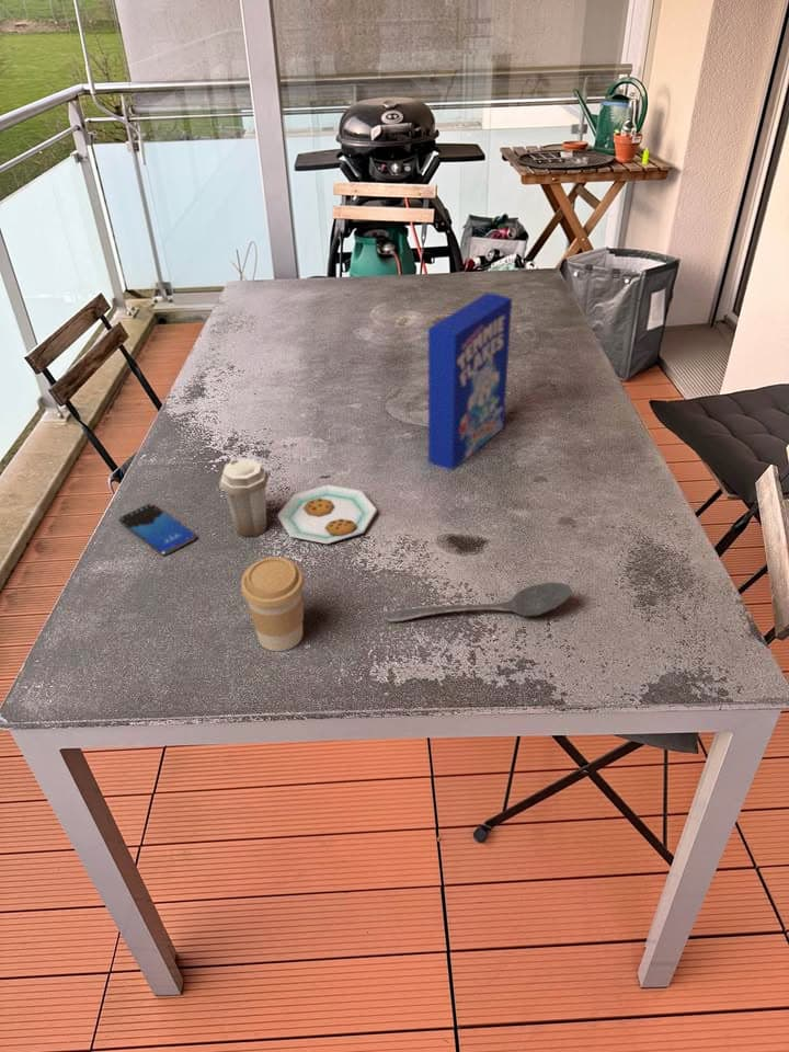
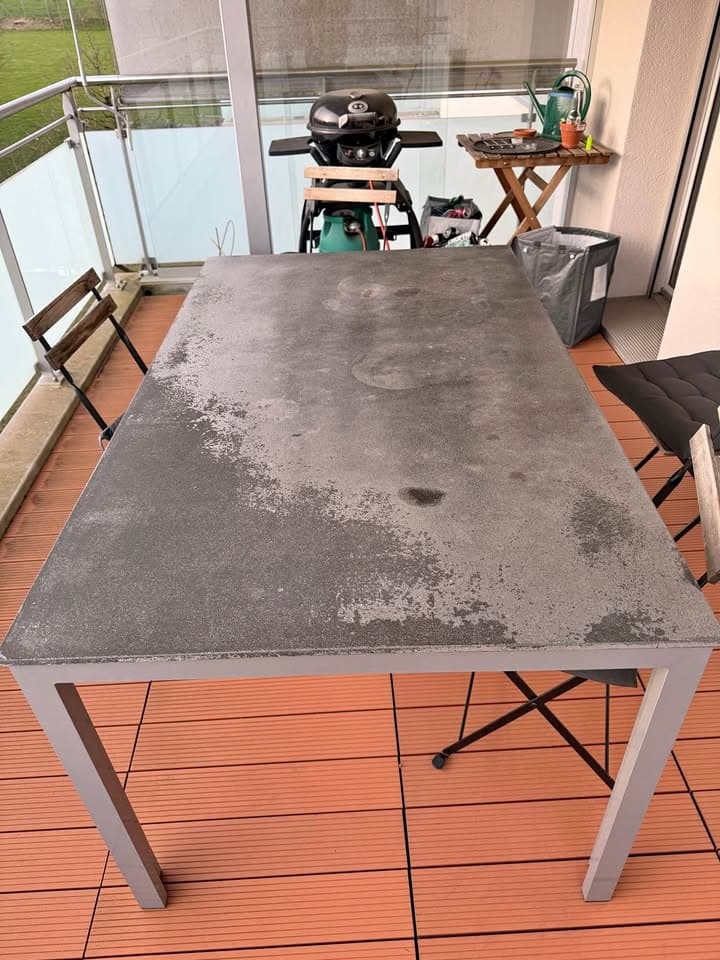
- coffee cup (275, 604)
- smartphone (157, 528)
- cereal box (469, 381)
- plate (300, 492)
- stirrer (477, 604)
